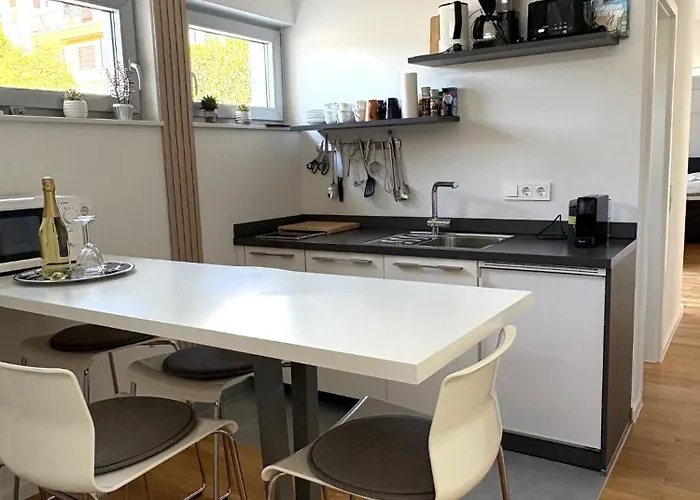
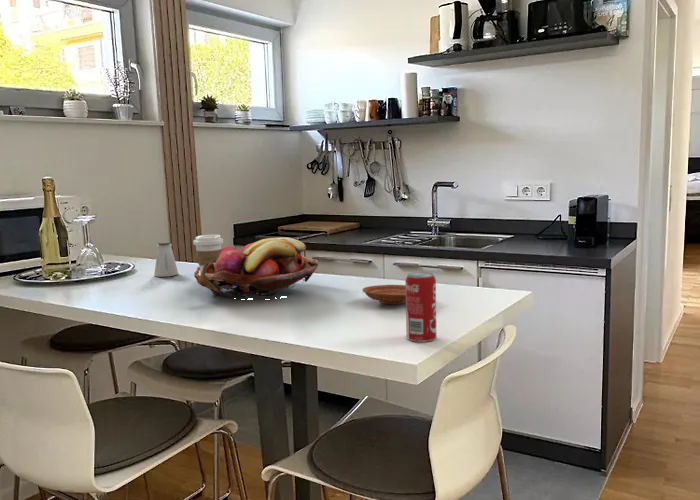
+ fruit basket (258, 265)
+ coffee cup (209, 255)
+ beverage can (420, 306)
+ plate (392, 294)
+ saltshaker (165, 258)
